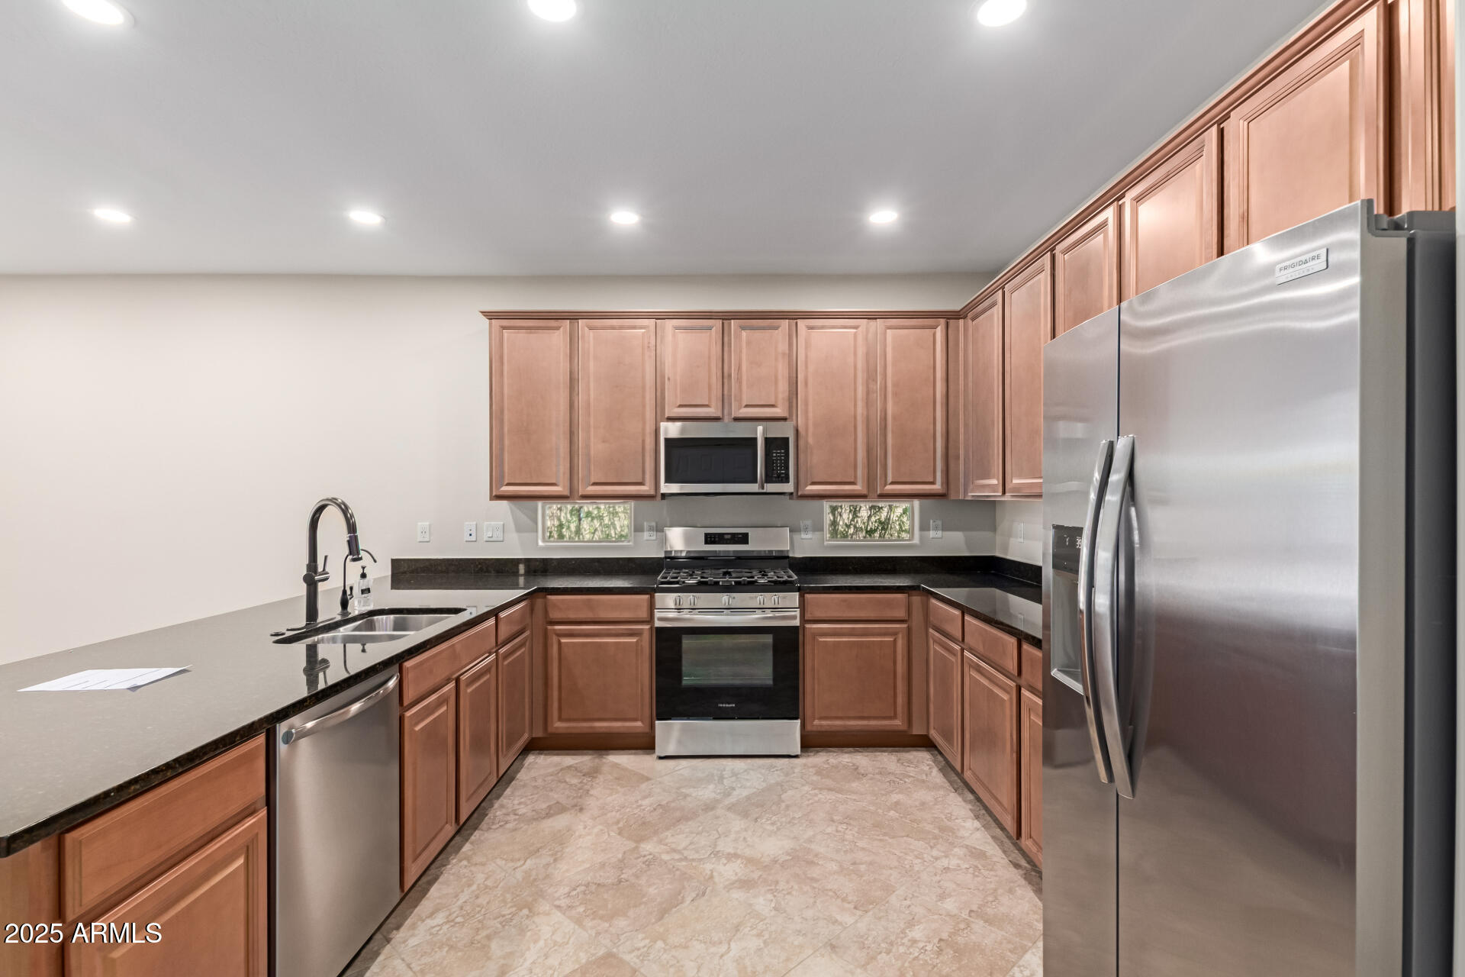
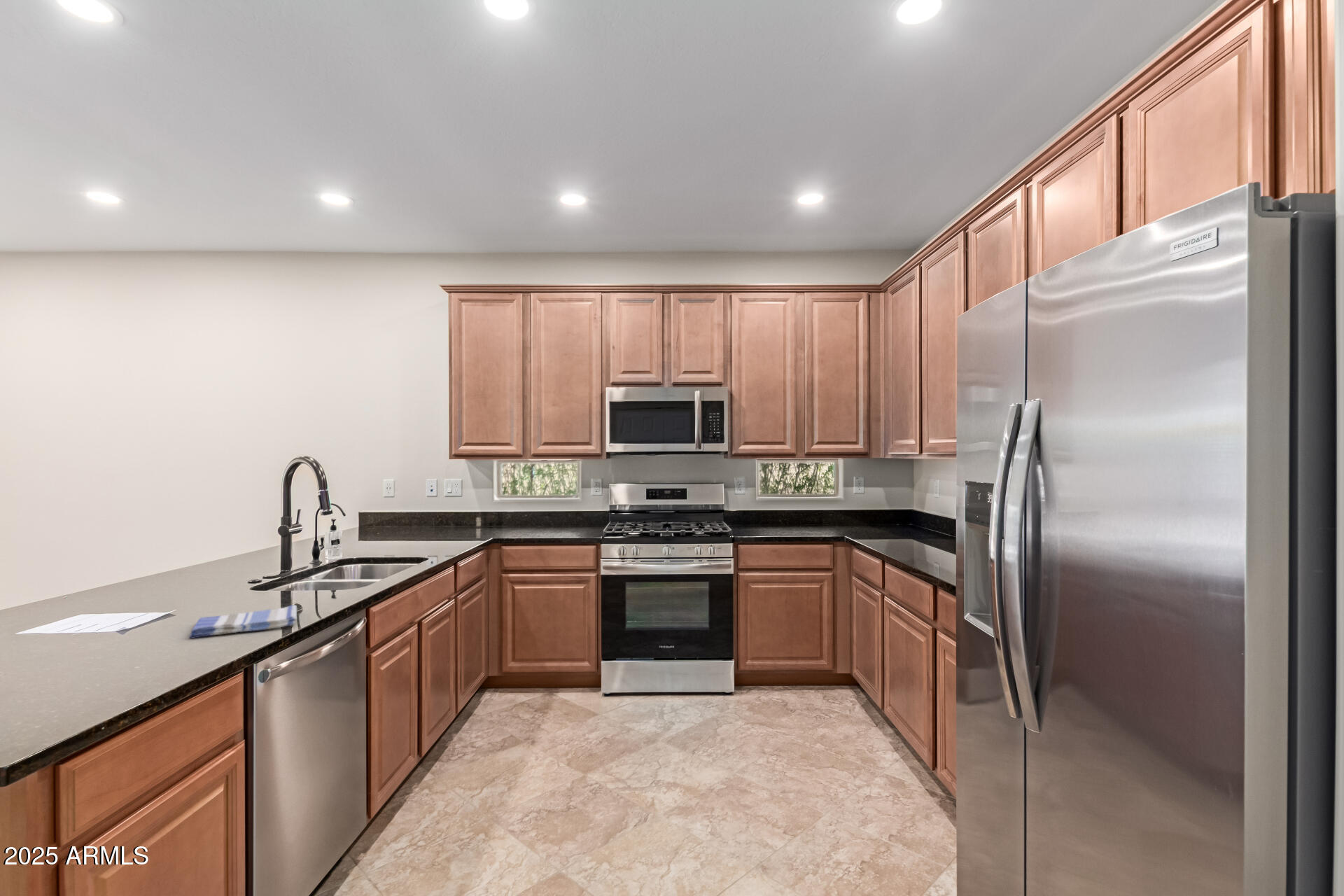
+ dish towel (248, 620)
